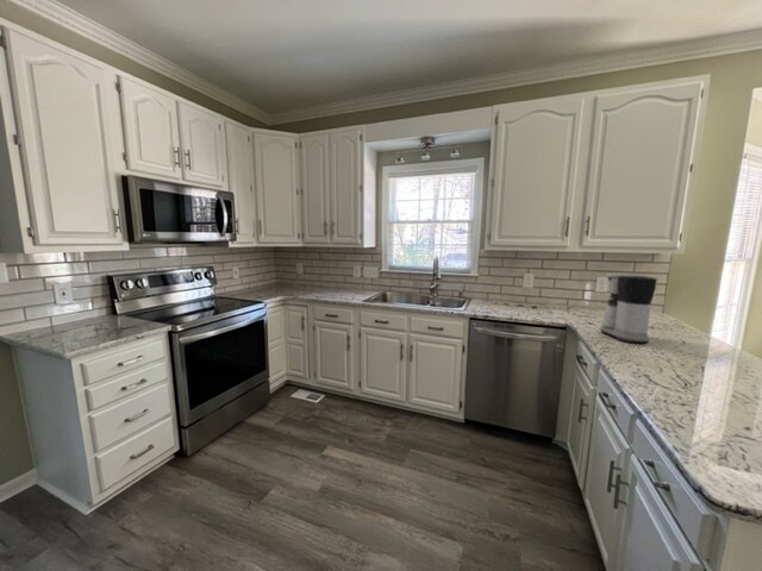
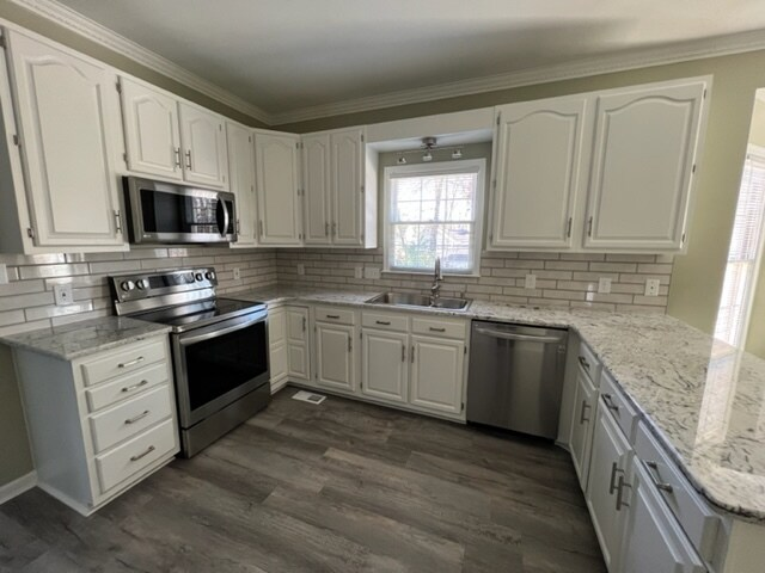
- coffee maker (630, 306)
